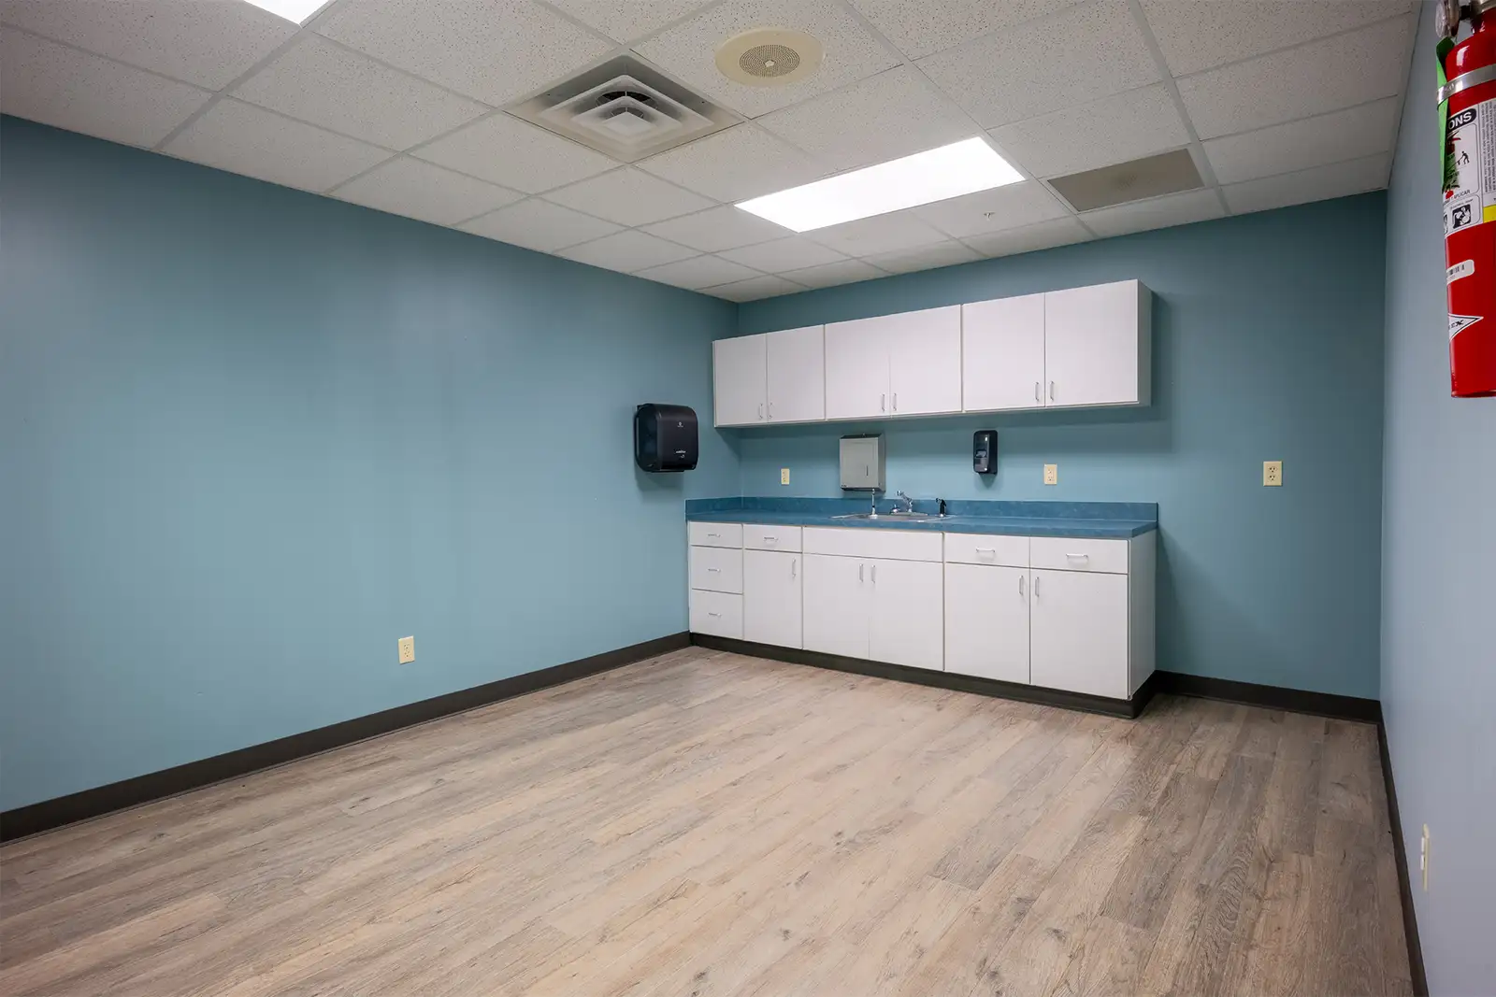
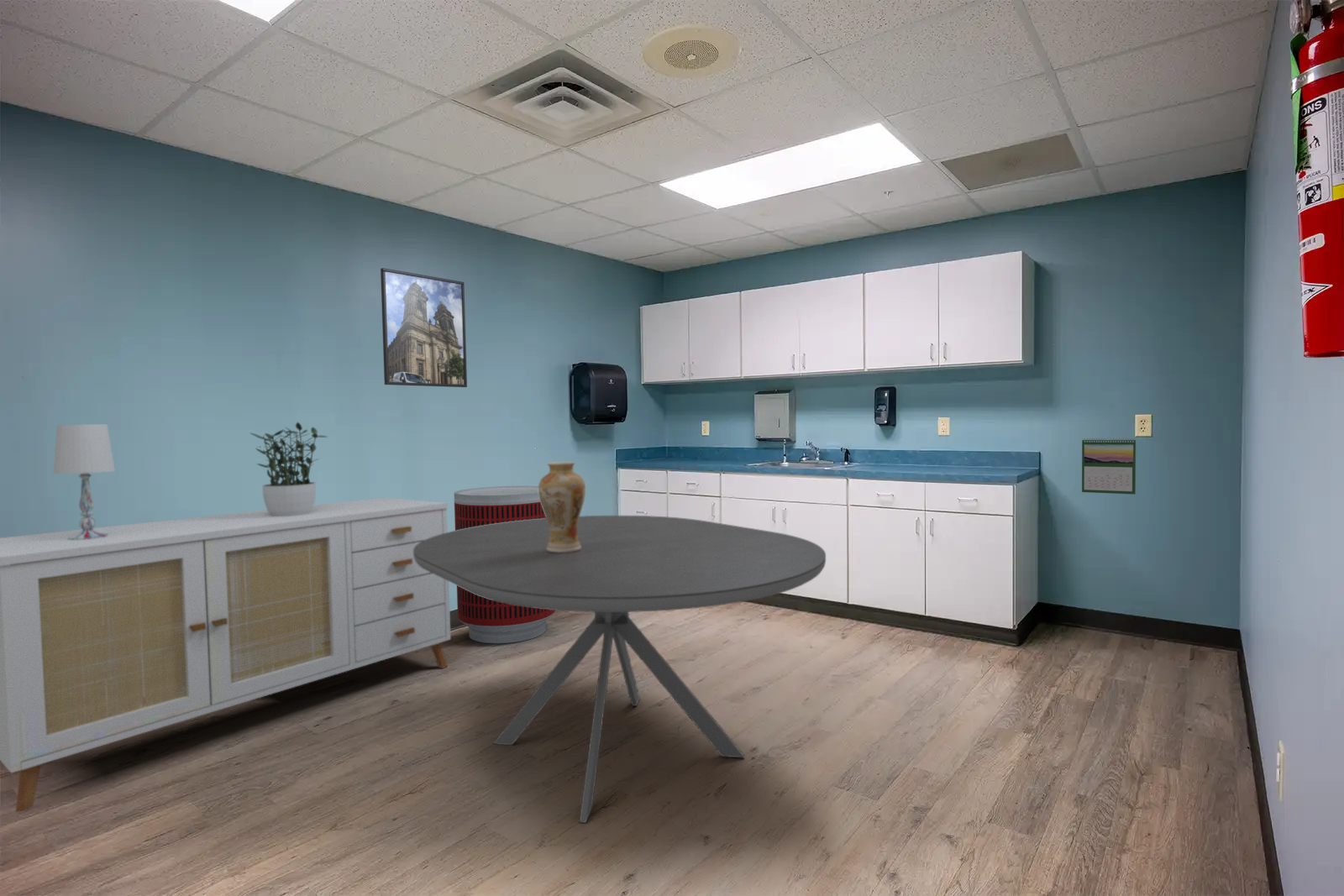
+ dining table (612, 646)
+ potted plant (291, 468)
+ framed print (426, 331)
+ calendar (1108, 465)
+ table lamp (85, 480)
+ trash can (501, 522)
+ vase (562, 505)
+ sideboard (249, 615)
